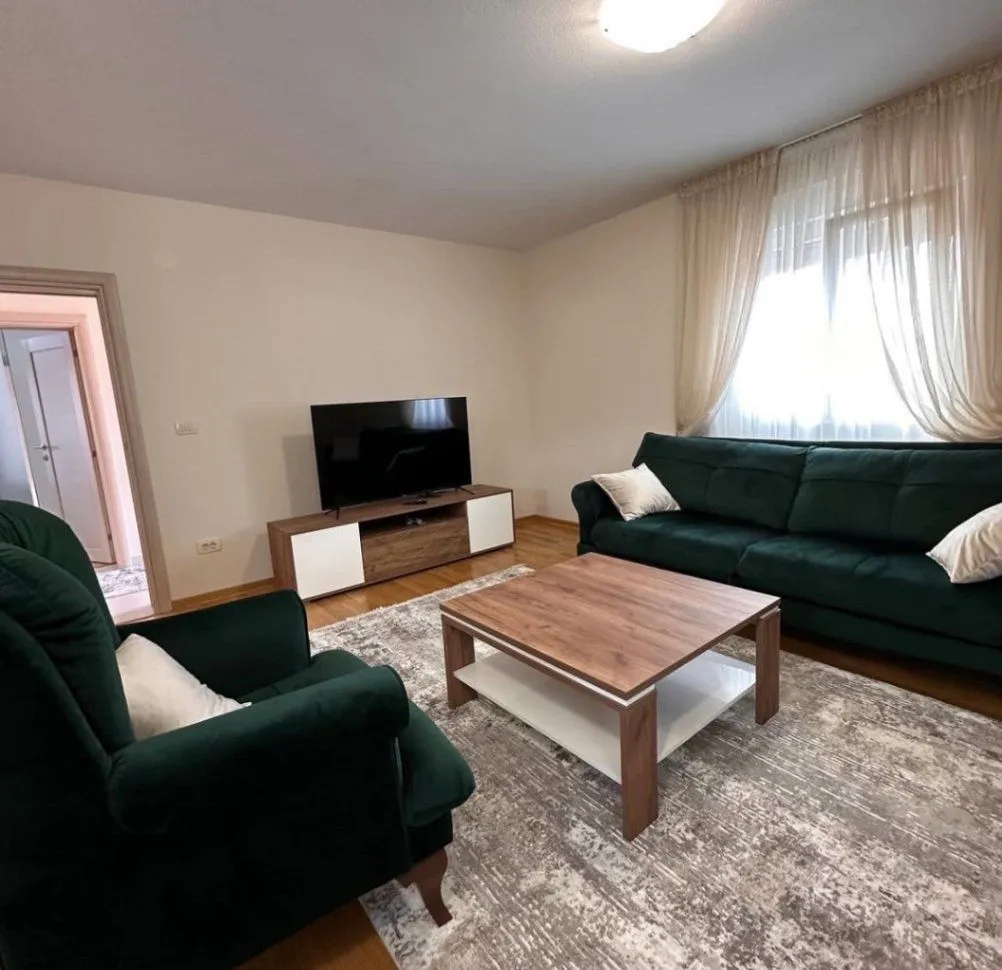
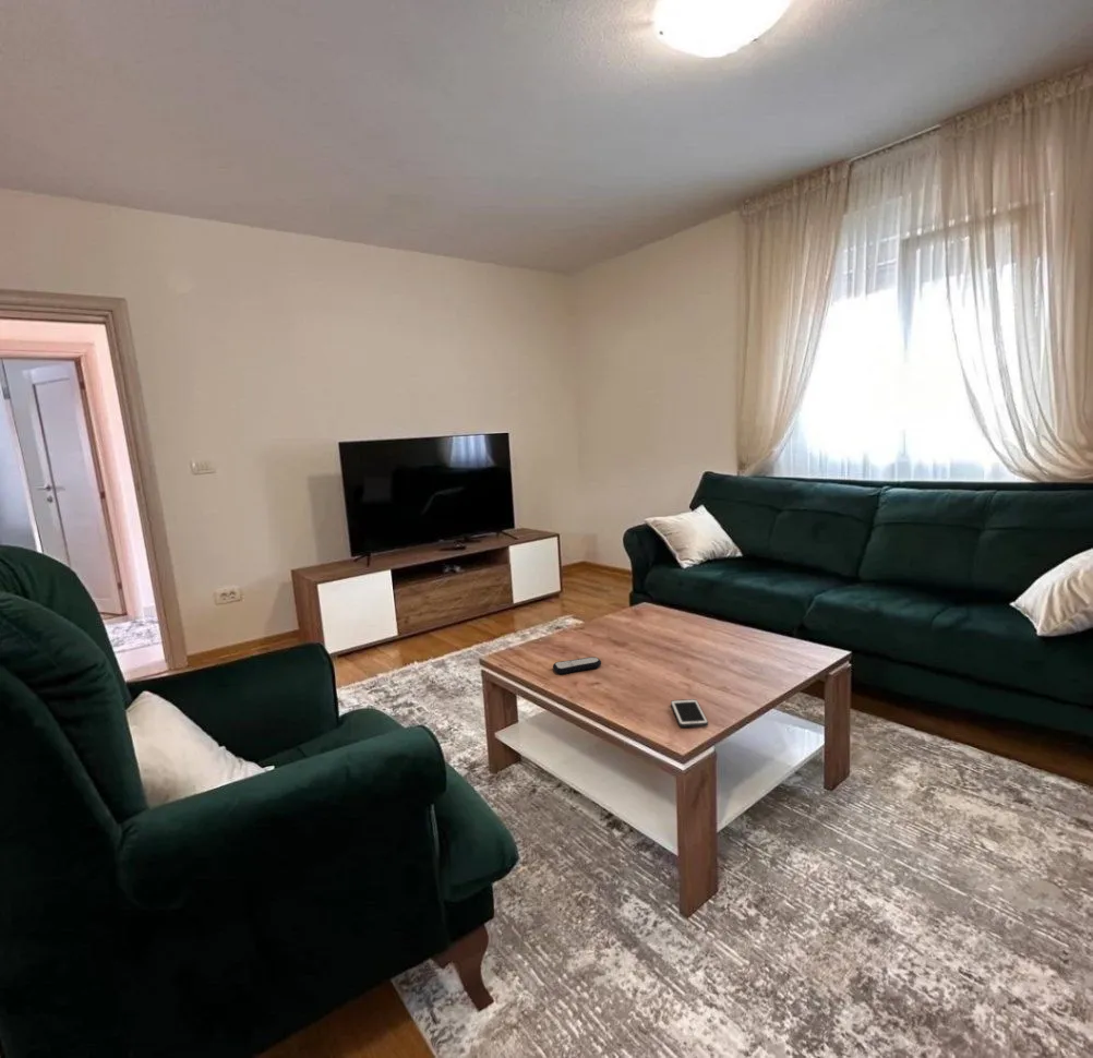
+ cell phone (688, 712)
+ remote control (577, 664)
